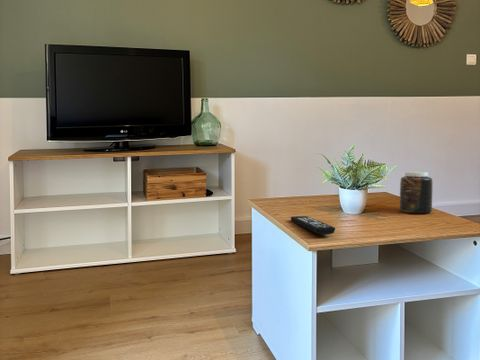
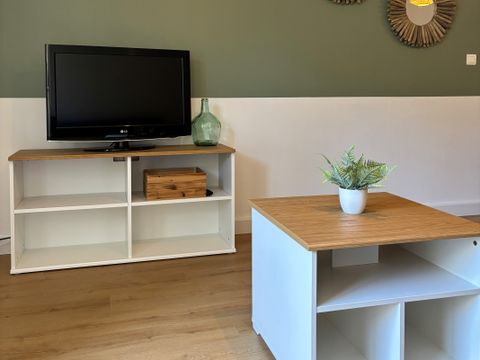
- remote control (311, 224)
- jar (416, 191)
